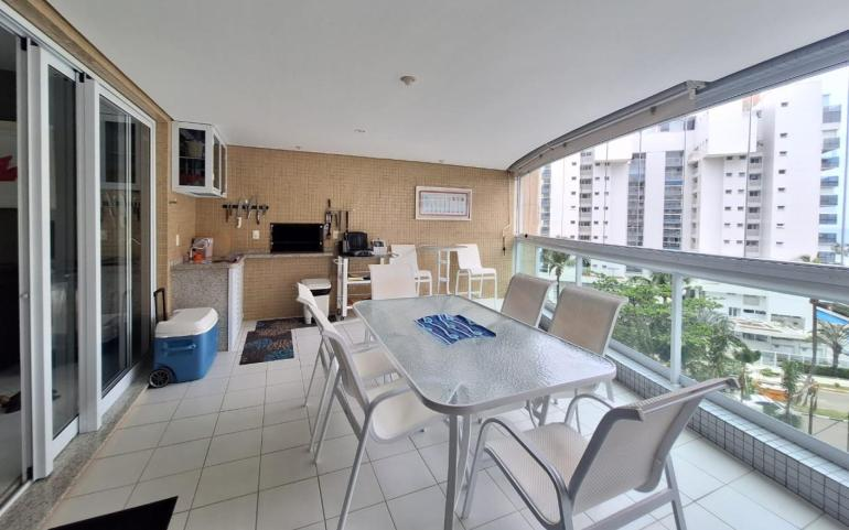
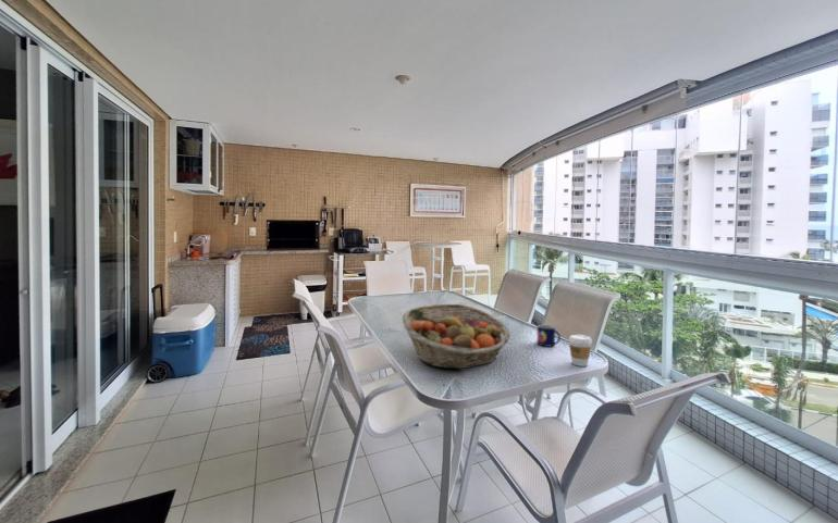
+ mug (549, 336)
+ fruit basket (455, 333)
+ coffee cup (579, 349)
